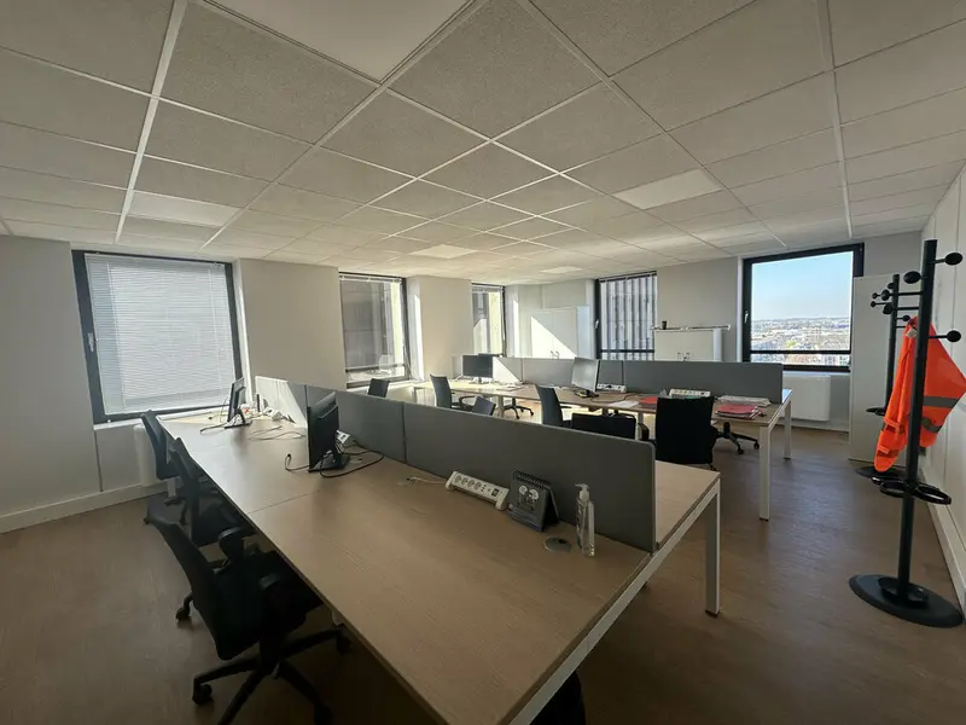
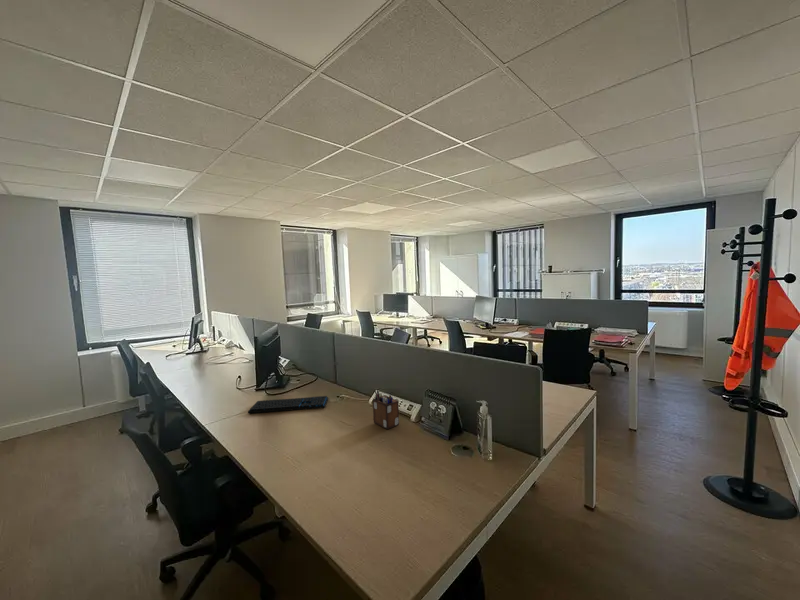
+ keyboard (290, 403)
+ desk organizer (385, 407)
